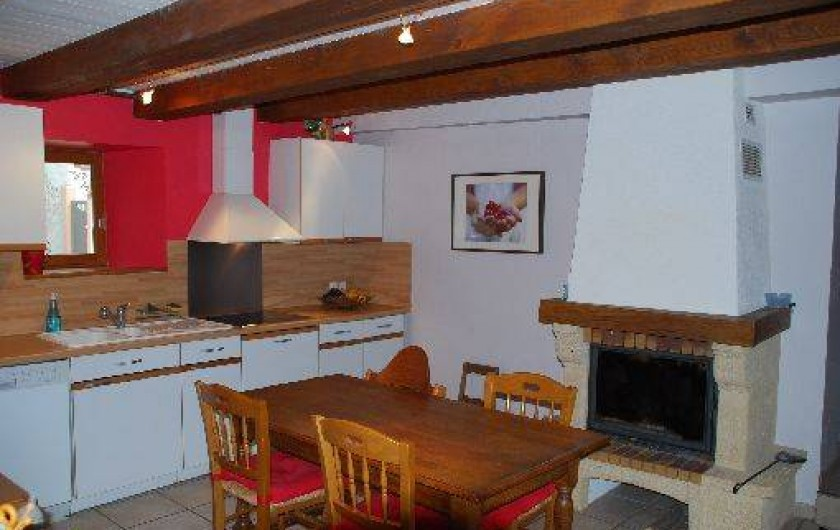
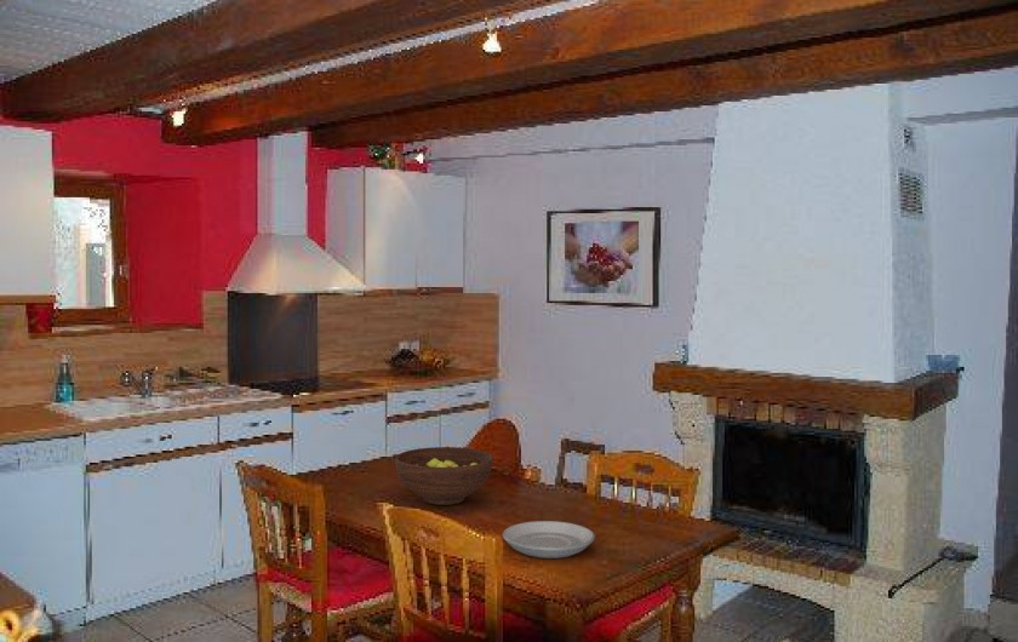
+ plate (548, 540)
+ fruit bowl (444, 478)
